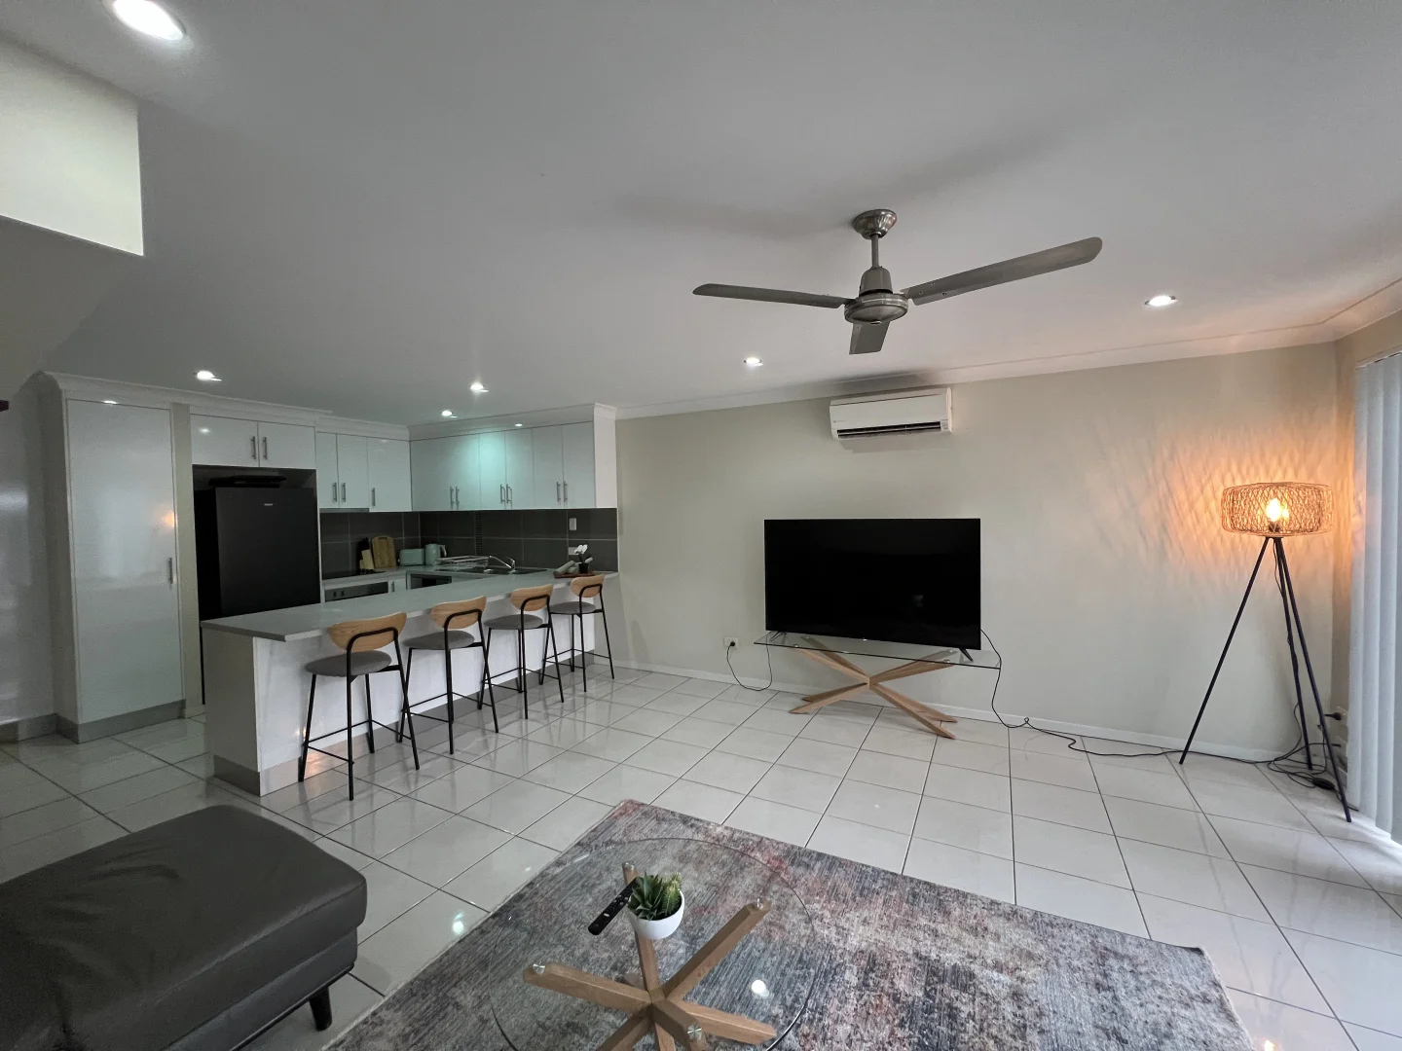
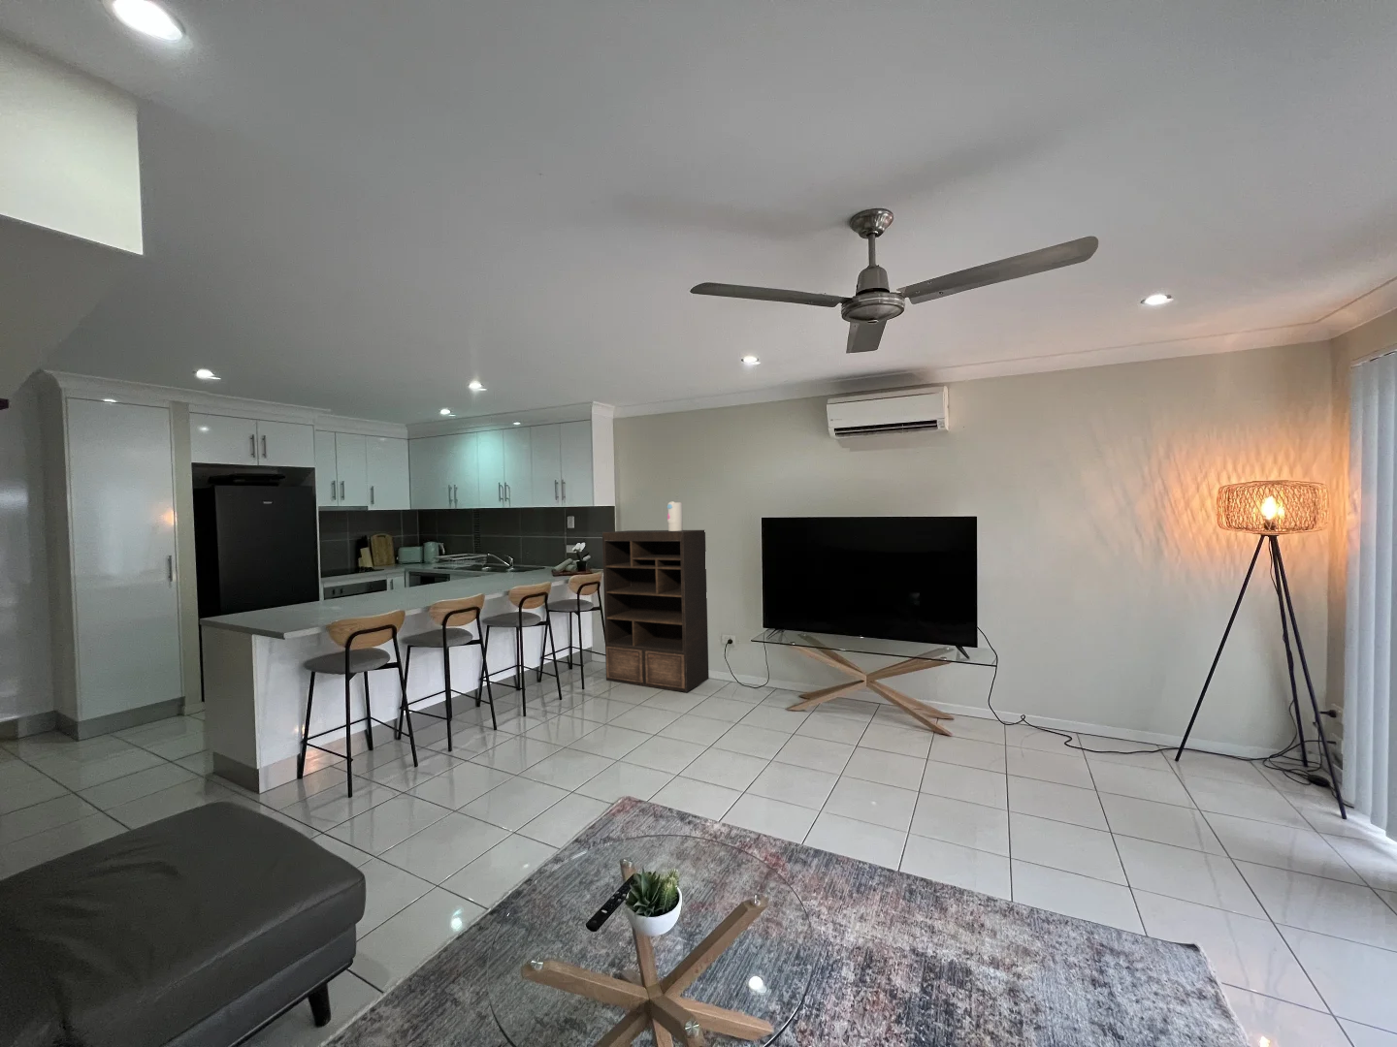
+ decorative vase (674, 516)
+ bookshelf (654, 605)
